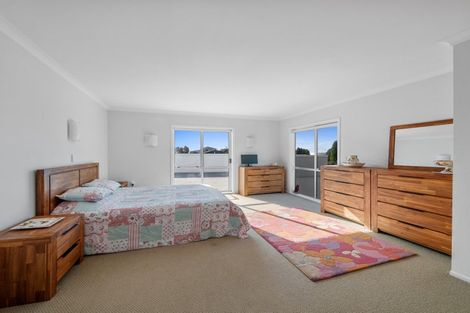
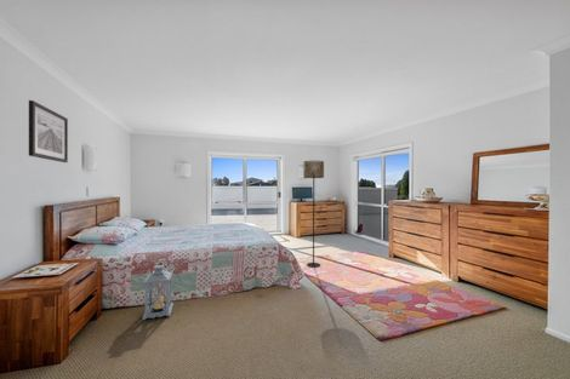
+ lantern (159, 288)
+ floor lamp (313, 213)
+ wall art (50, 134)
